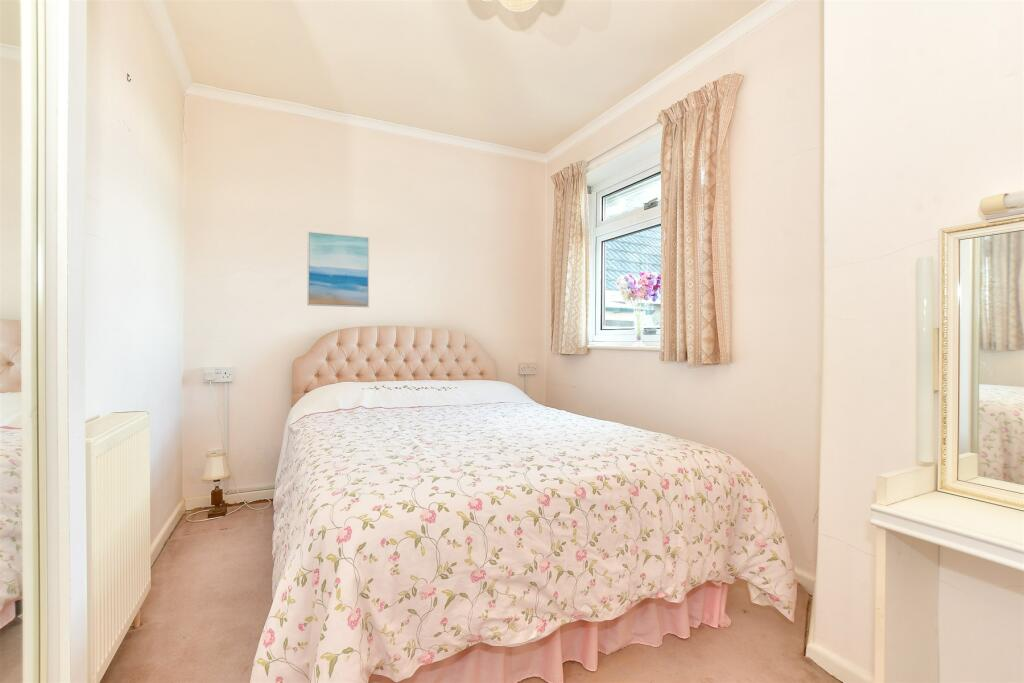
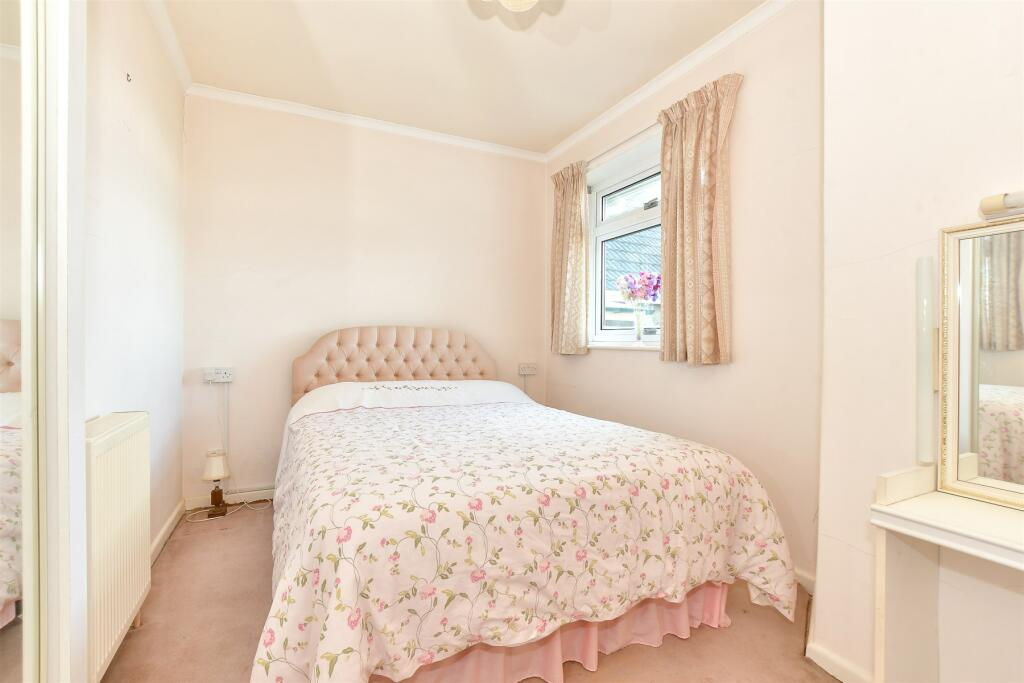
- wall art (339, 270)
